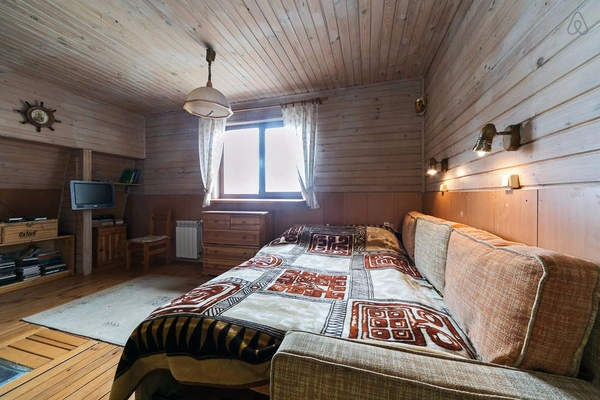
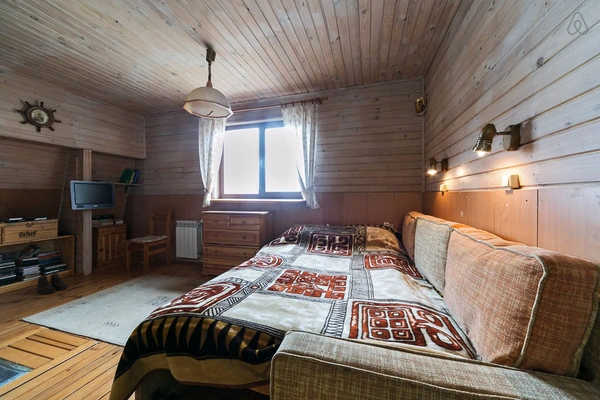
+ boots (52, 282)
